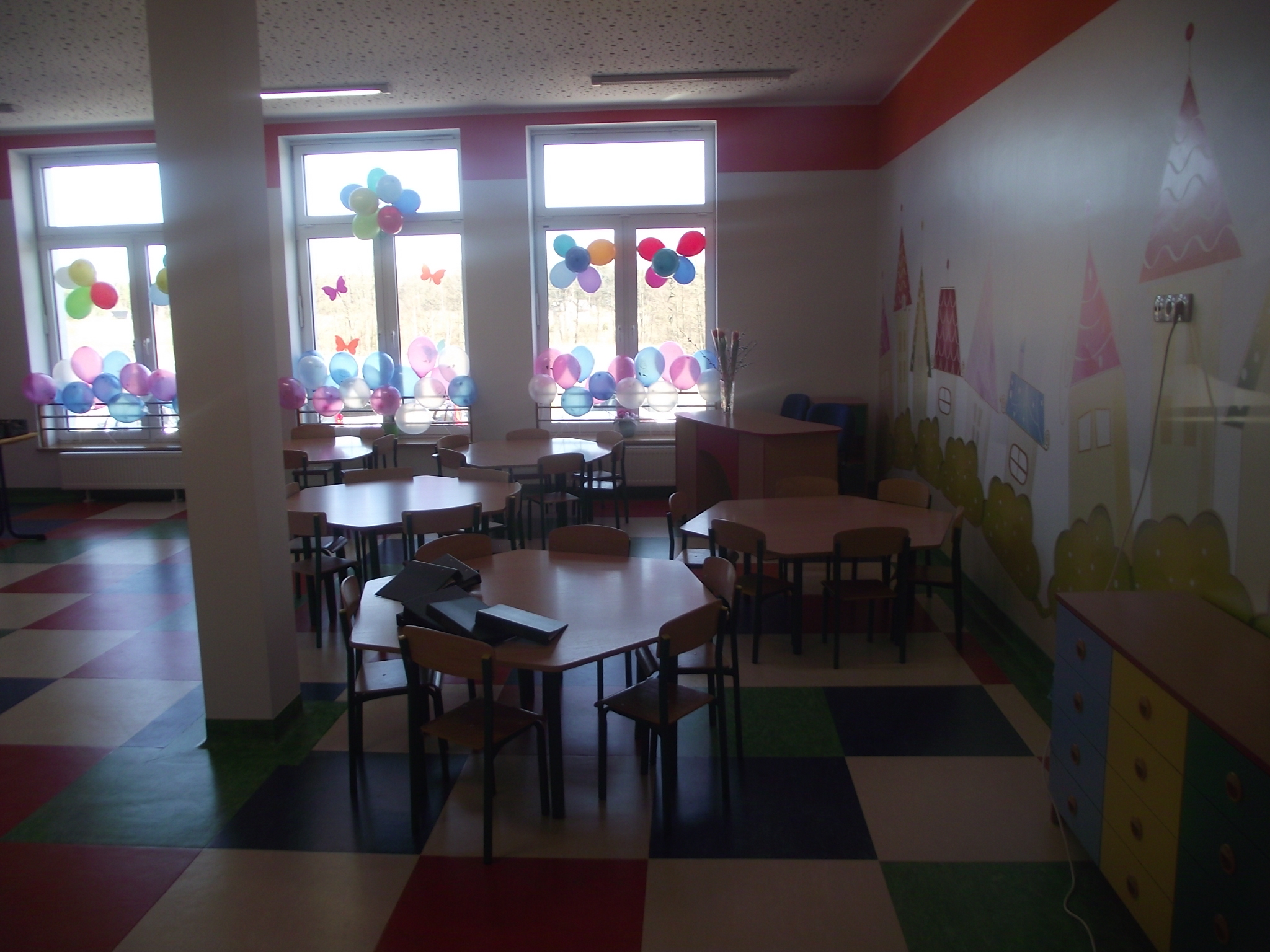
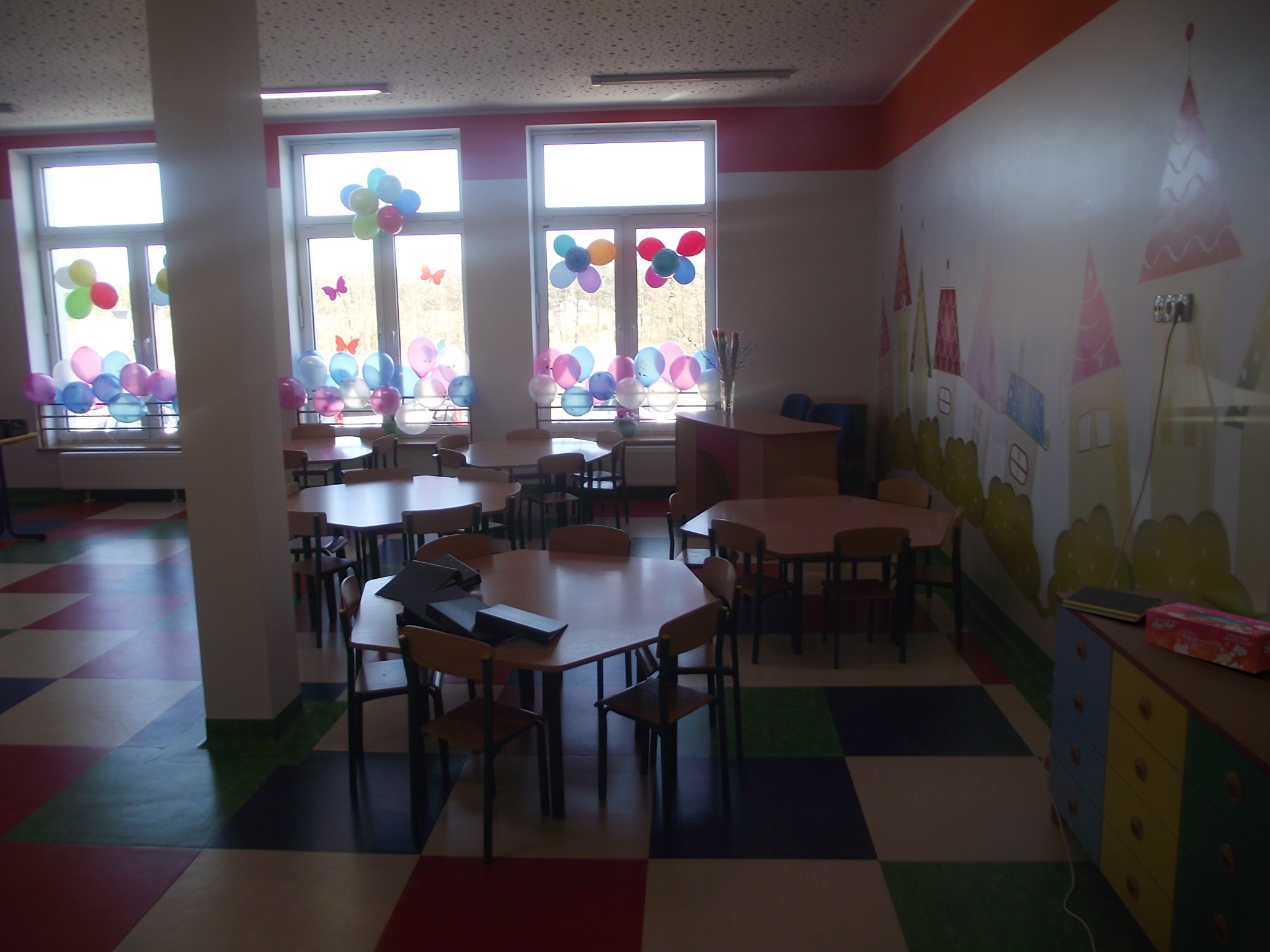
+ tissue box (1214, 635)
+ notepad (1110, 602)
